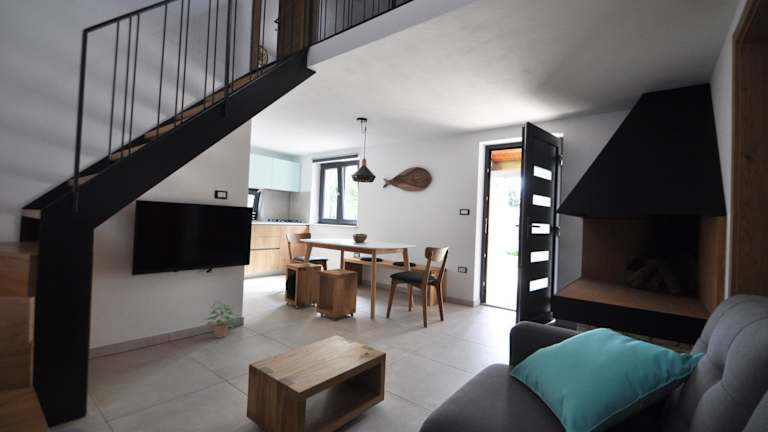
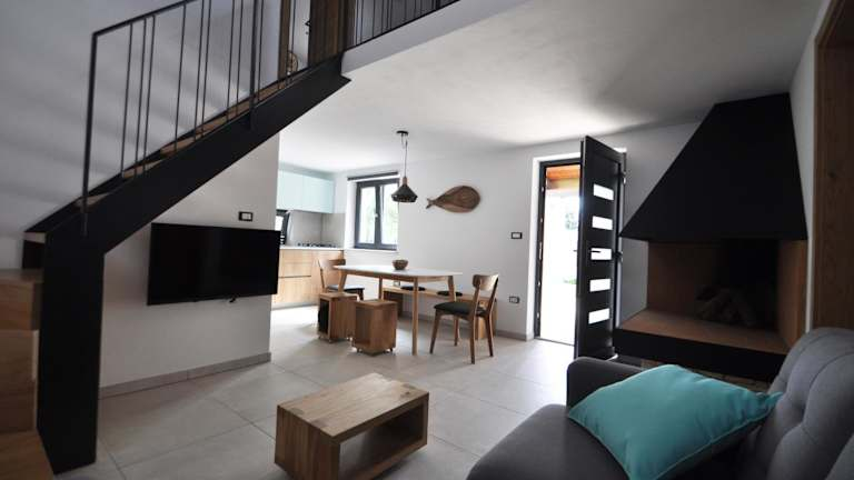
- potted plant (221, 318)
